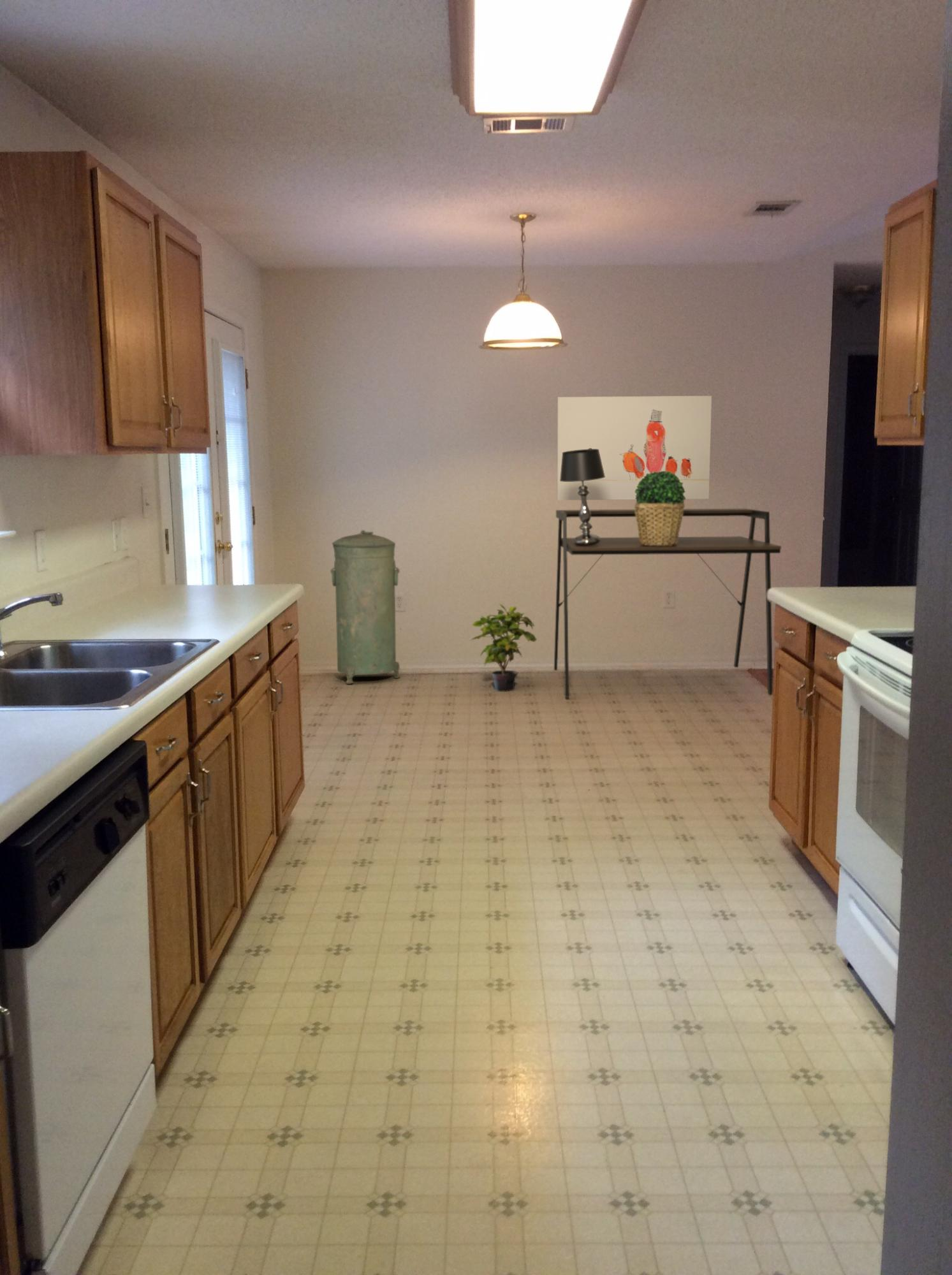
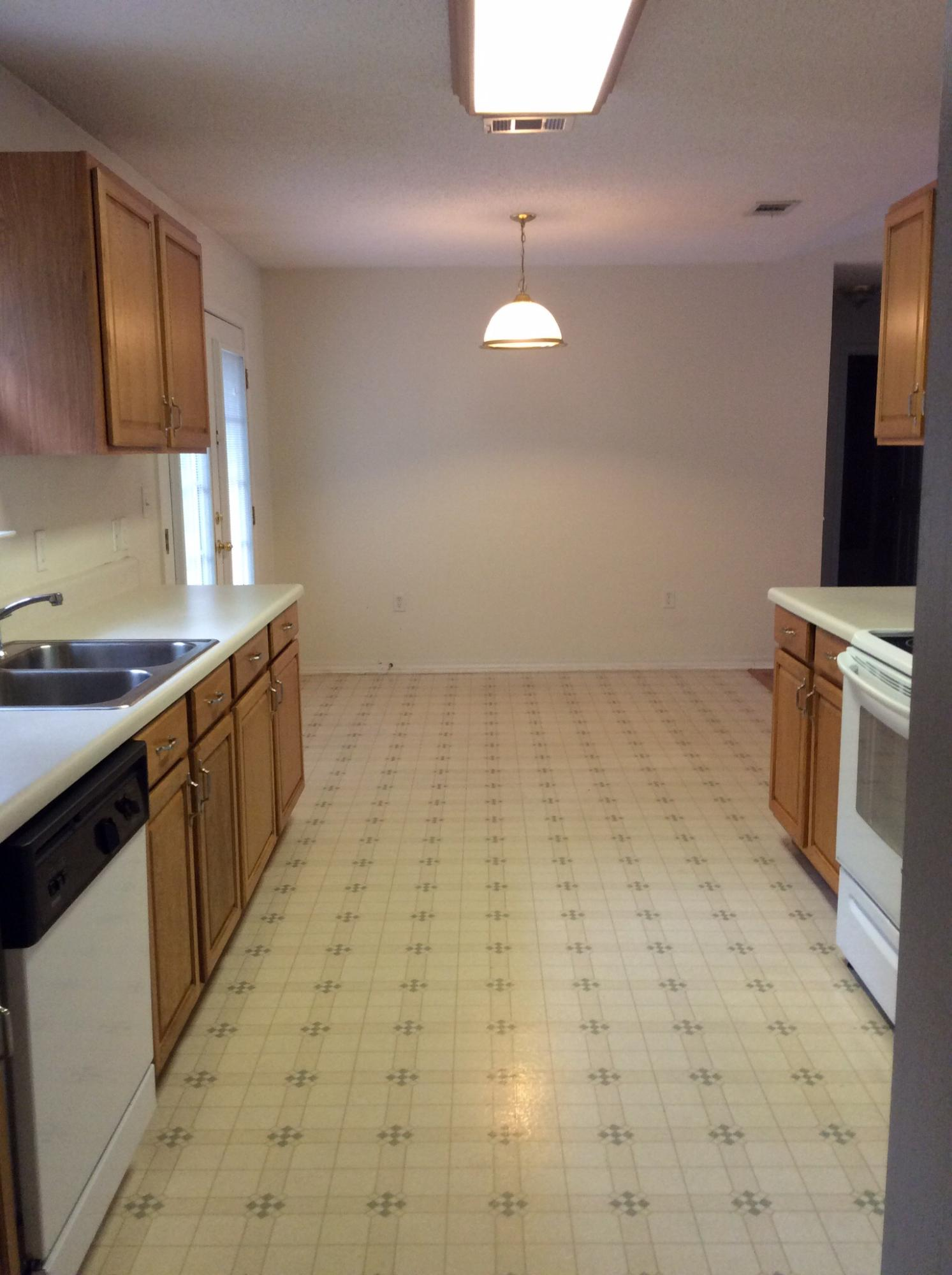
- wall art (633, 448)
- potted plant (659, 507)
- trash can (365, 605)
- potted plant (504, 647)
- desk (660, 553)
- table lamp (586, 498)
